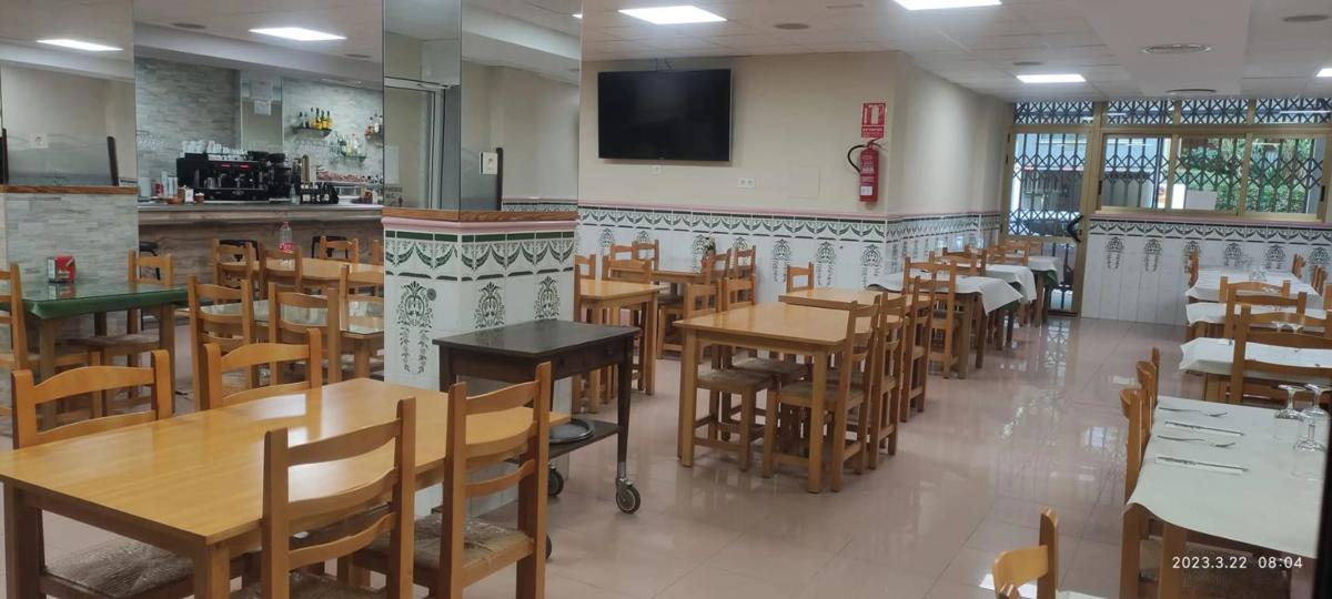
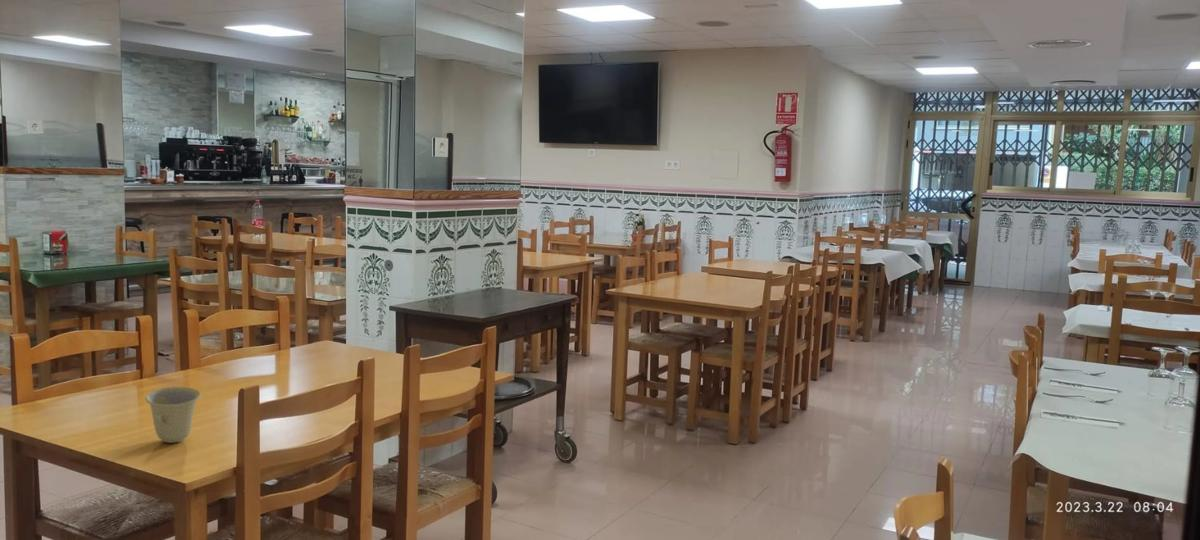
+ cup (174, 416)
